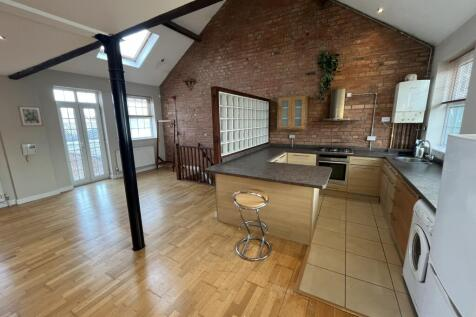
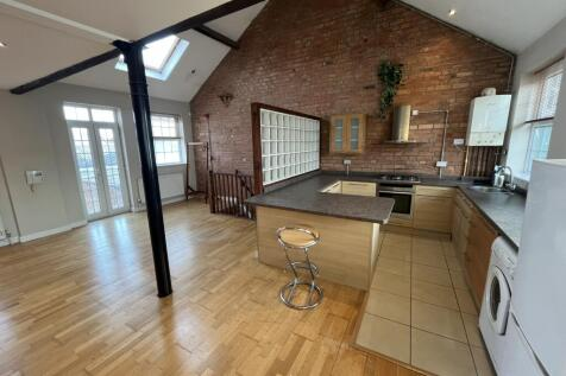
- wall art (31, 116)
